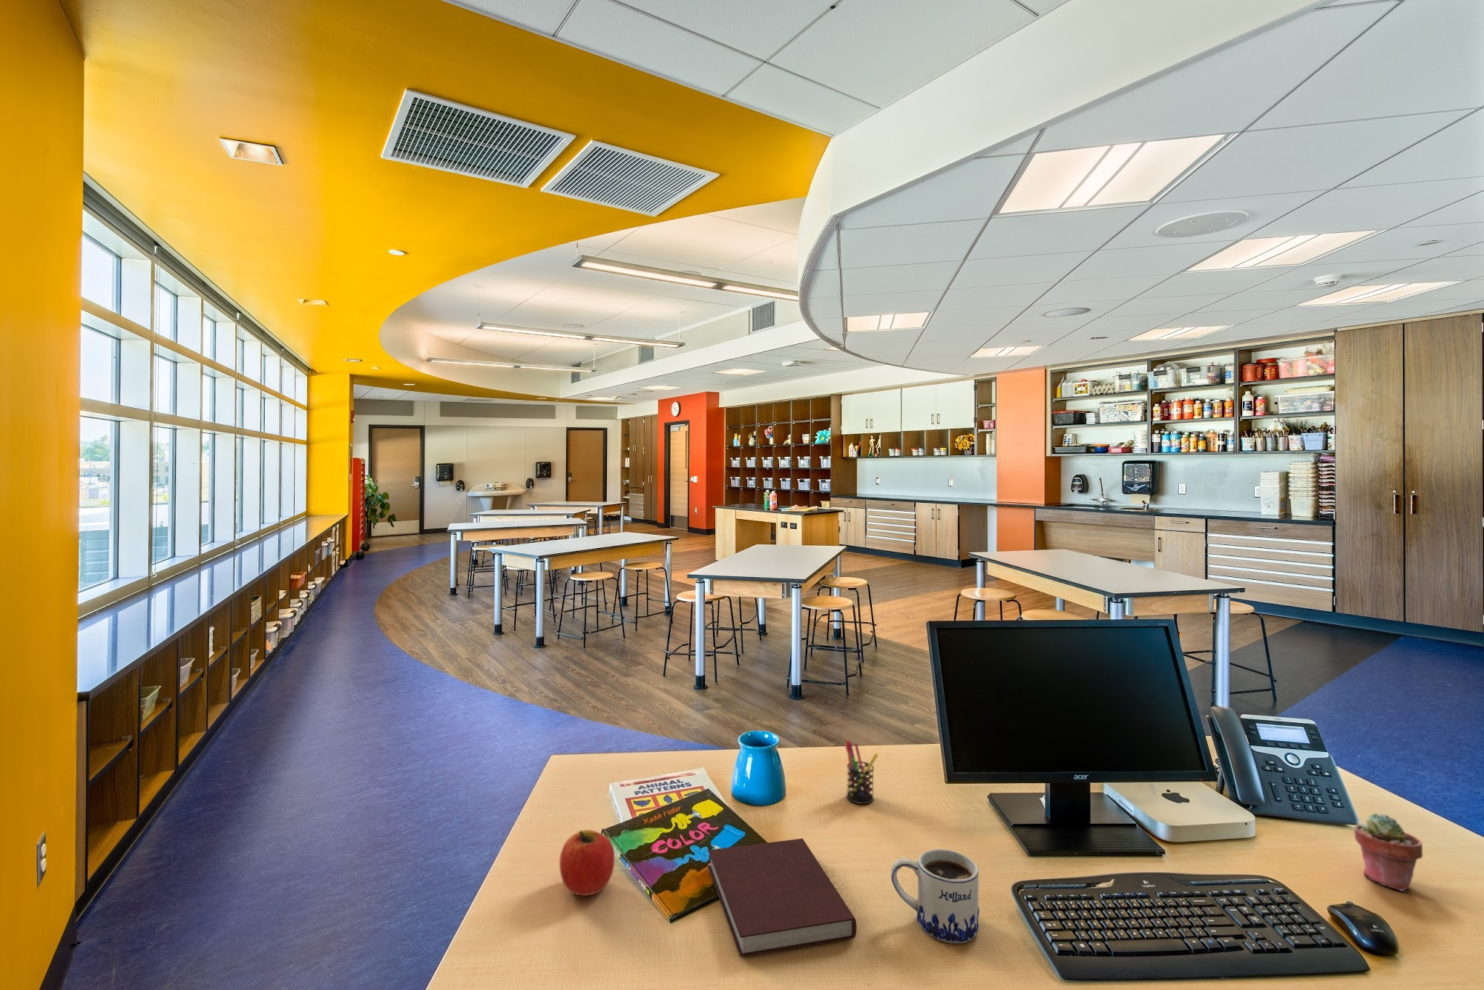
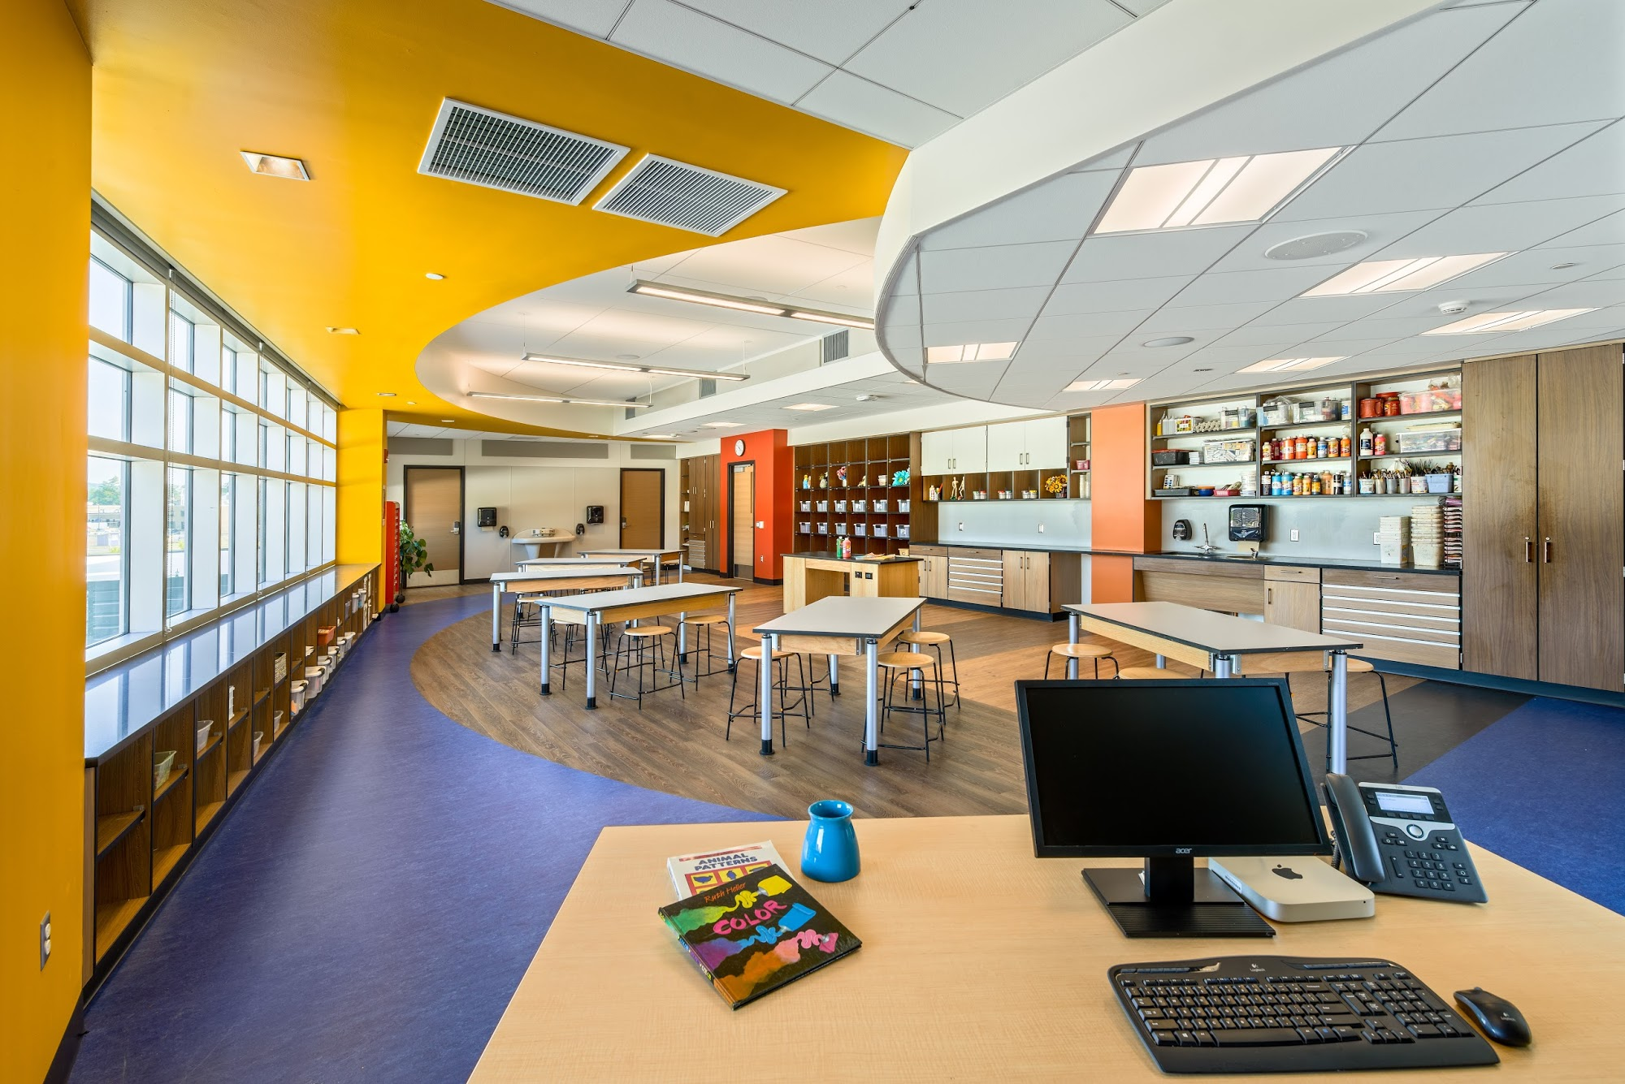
- pen holder (857, 771)
- apple (587, 859)
- potted succulent (1387, 847)
- notebook (776, 889)
- mug (938, 892)
